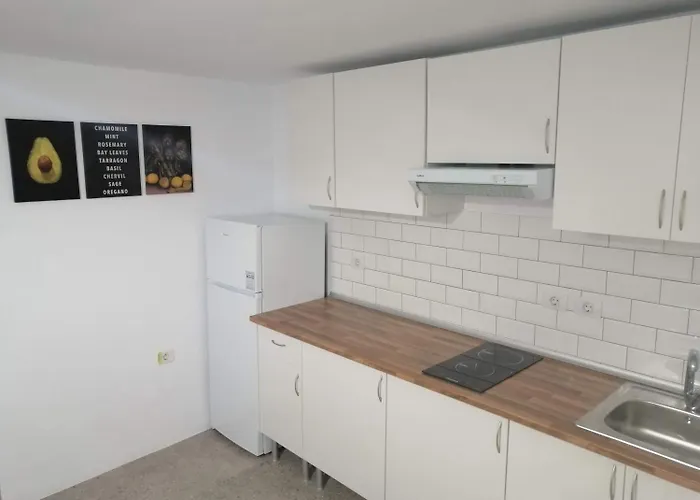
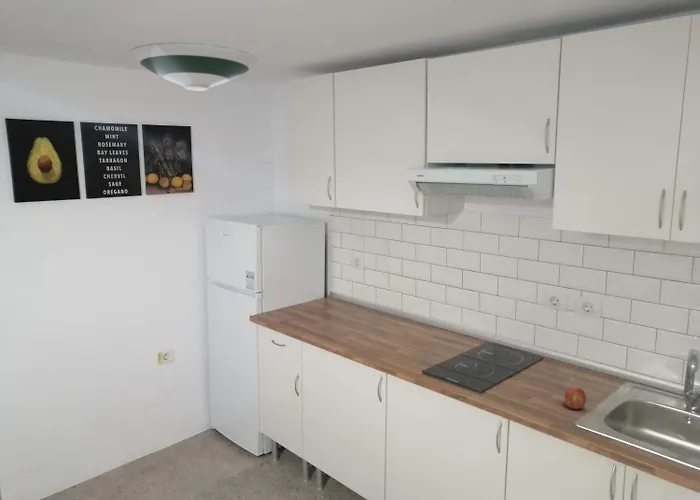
+ fruit (575, 397)
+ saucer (196, 73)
